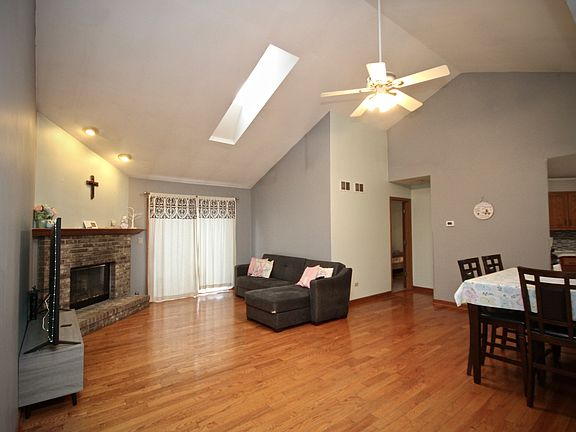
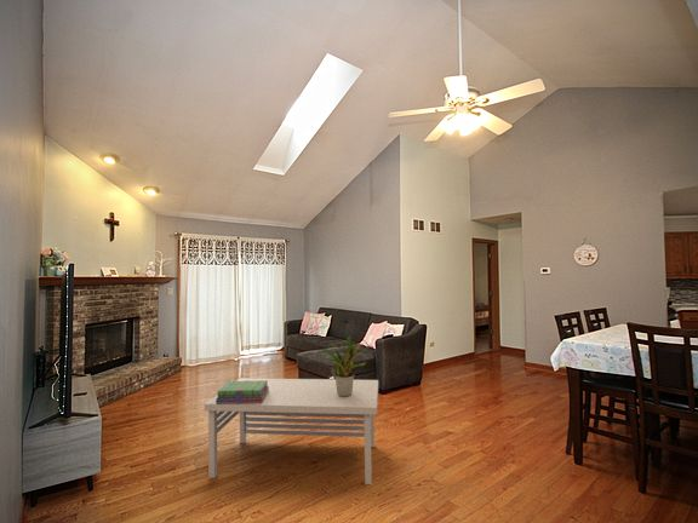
+ coffee table (299, 425)
+ stack of books (244, 391)
+ potted plant (347, 366)
